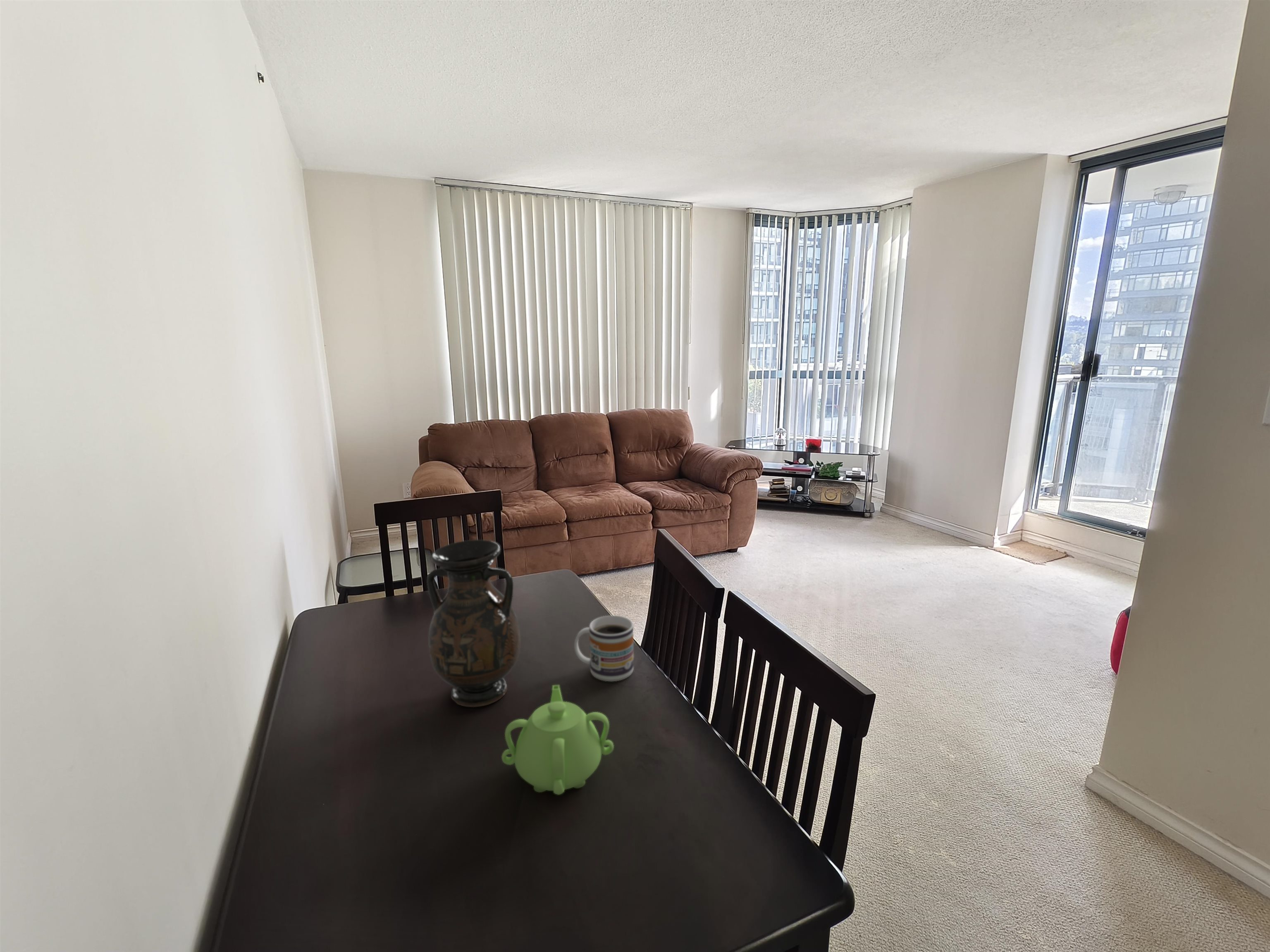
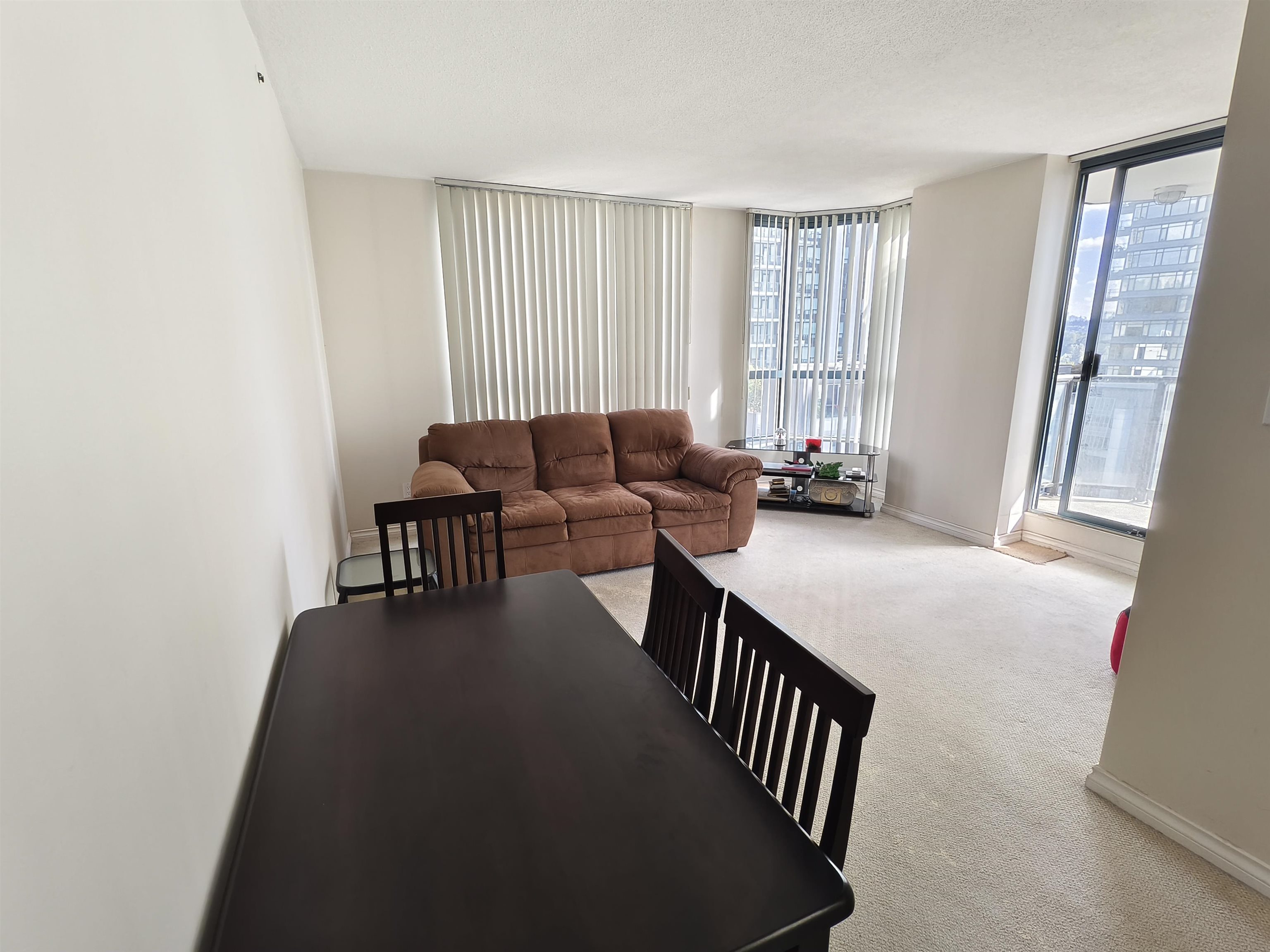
- vase (474, 622)
- teapot (558, 738)
- mug (607, 646)
